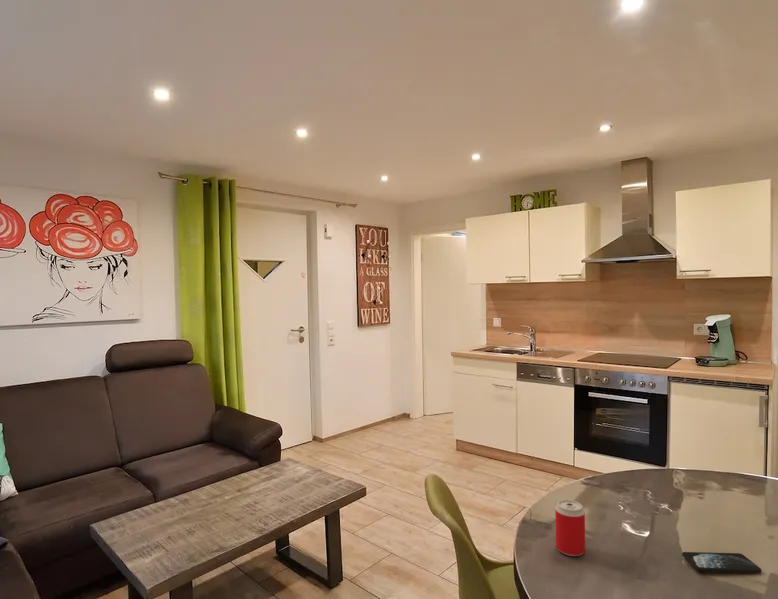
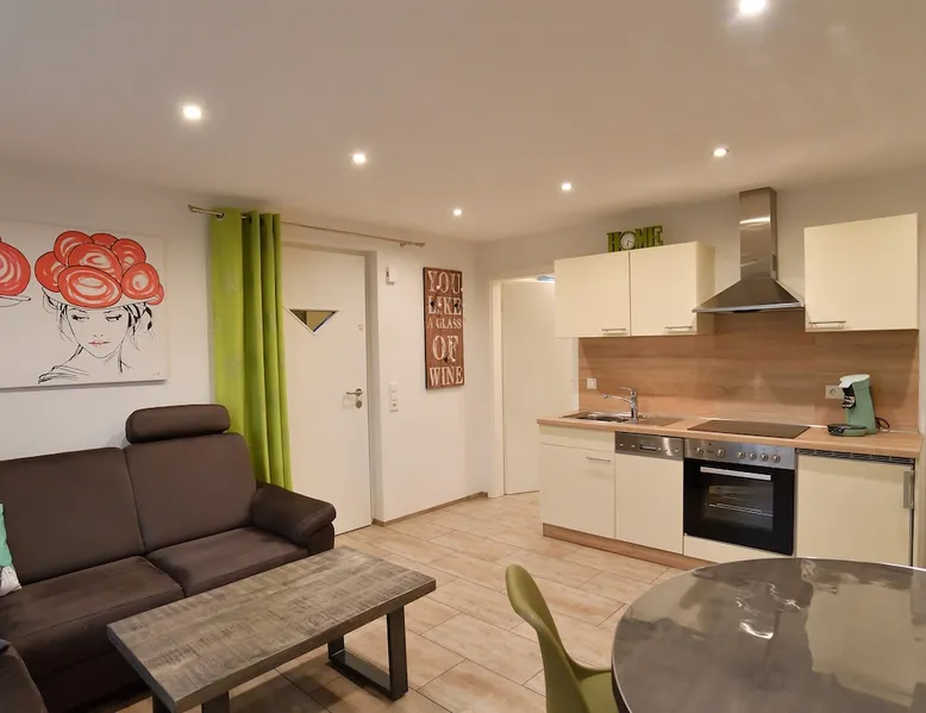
- beverage can (570, 527)
- smartphone (720, 562)
